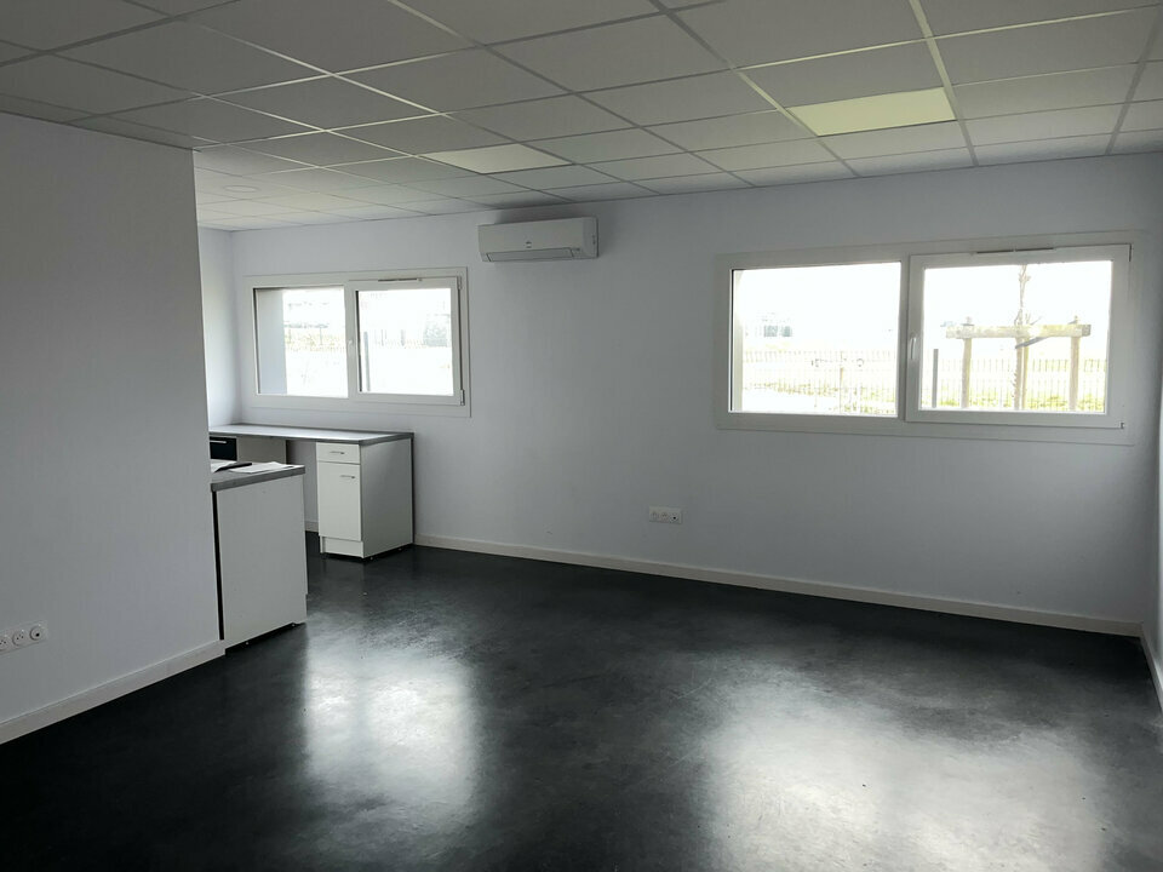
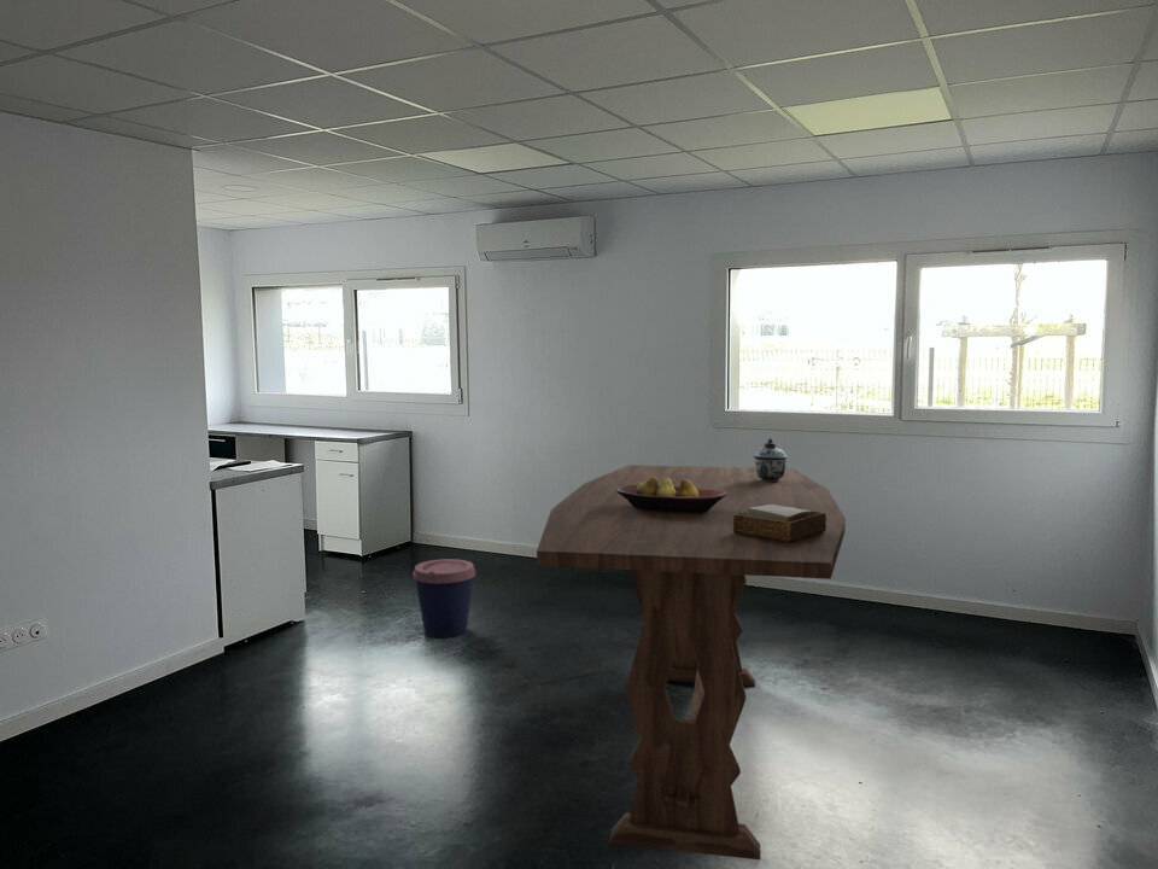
+ napkin holder (779, 519)
+ lidded jar (770, 459)
+ fruit bowl (669, 491)
+ dining table (697, 624)
+ coffee cup (444, 597)
